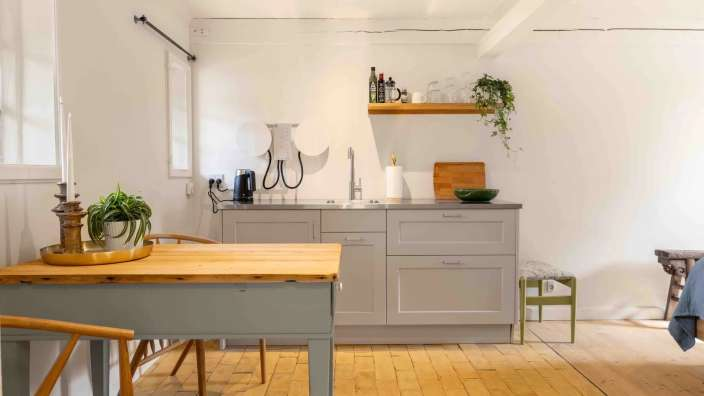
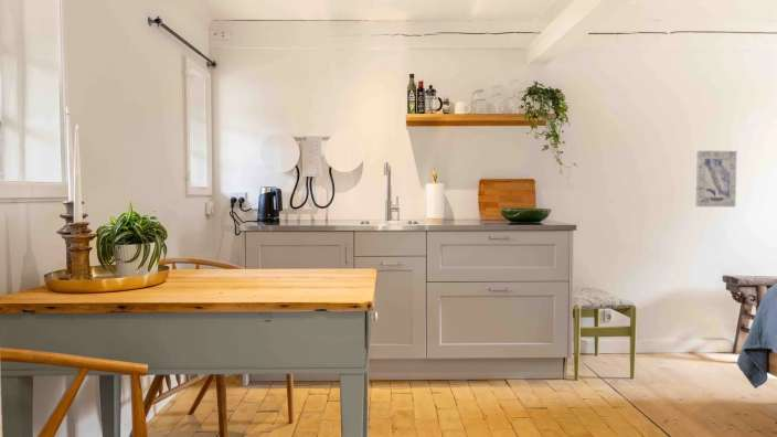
+ wall art (715, 179)
